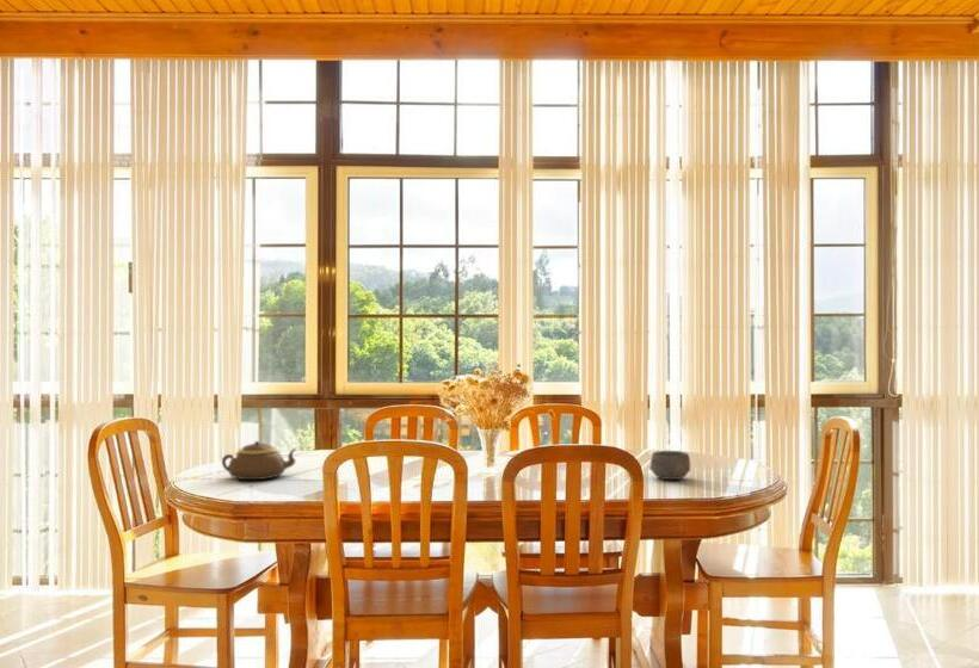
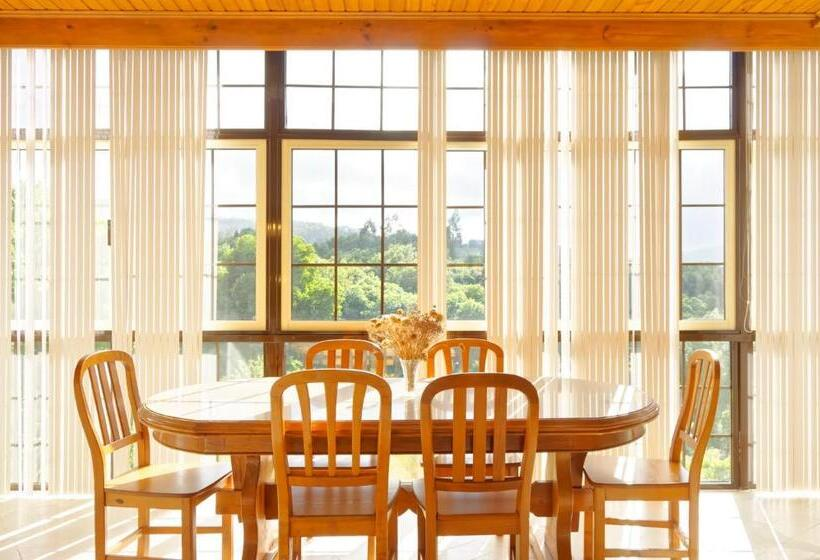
- bowl (670, 465)
- teapot (258, 458)
